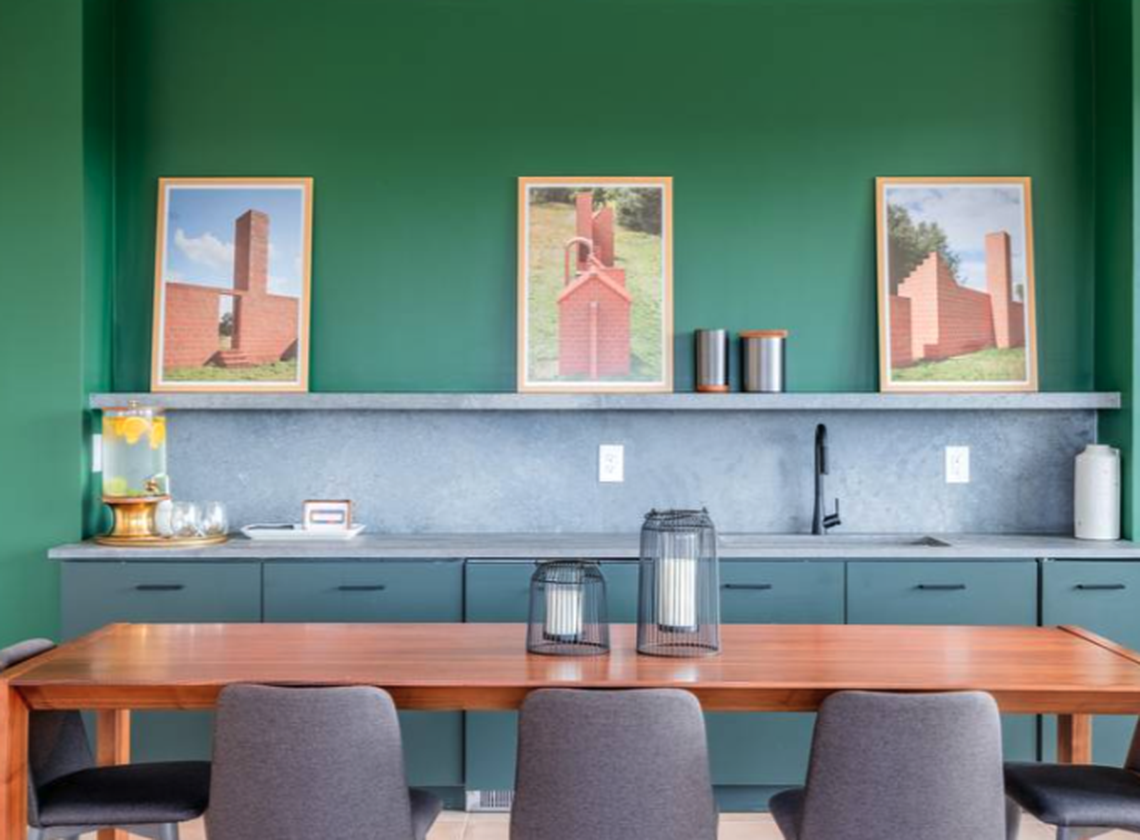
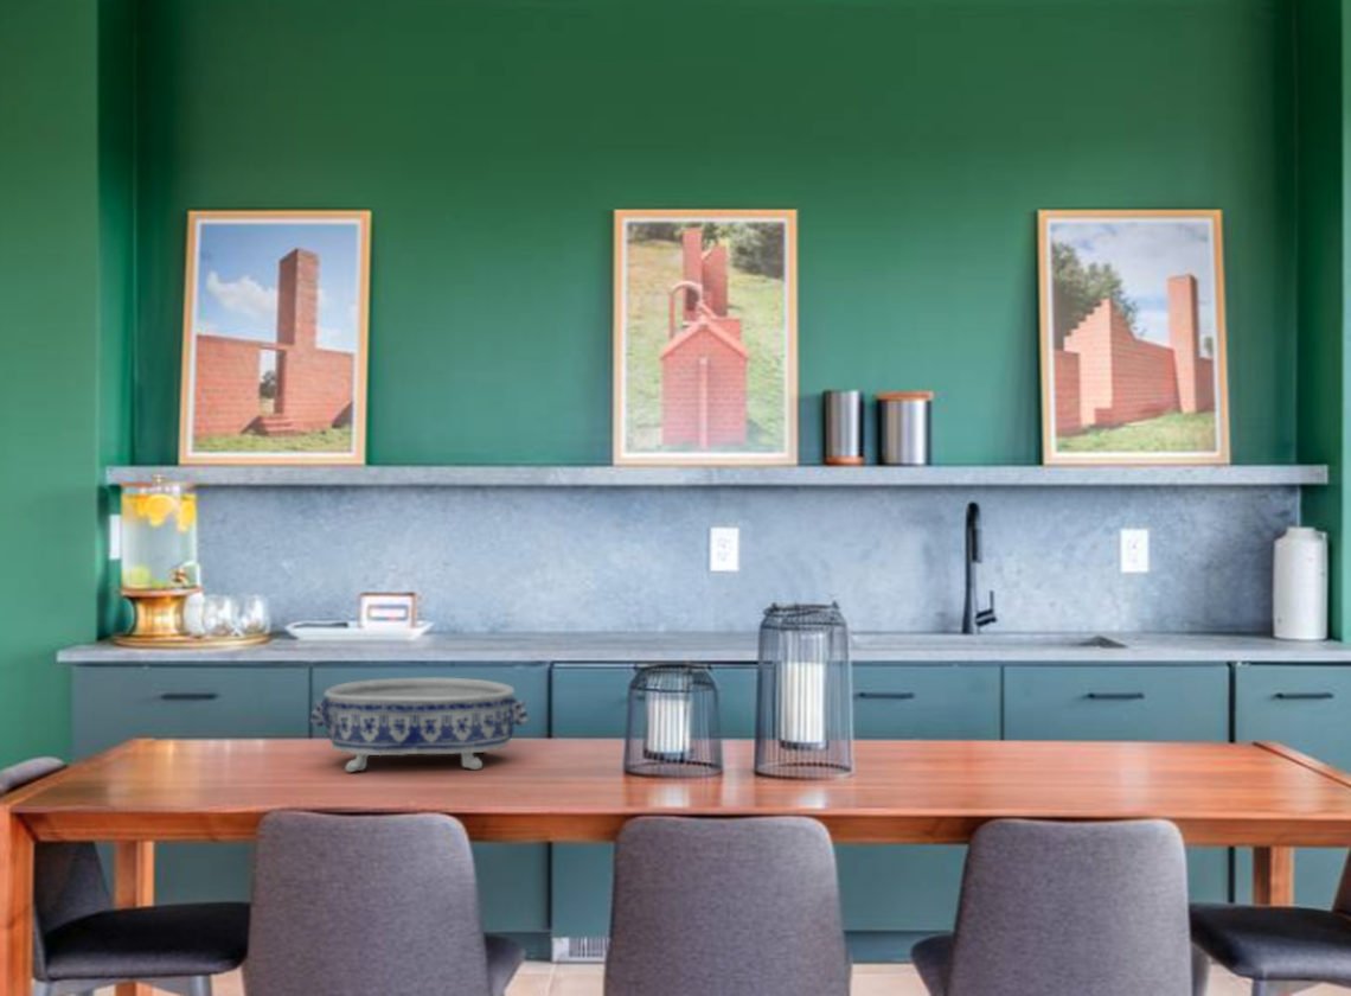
+ decorative bowl (420, 723)
